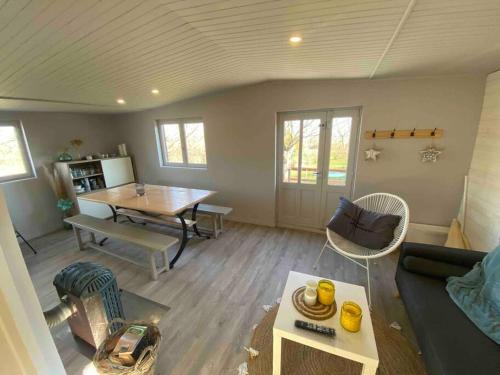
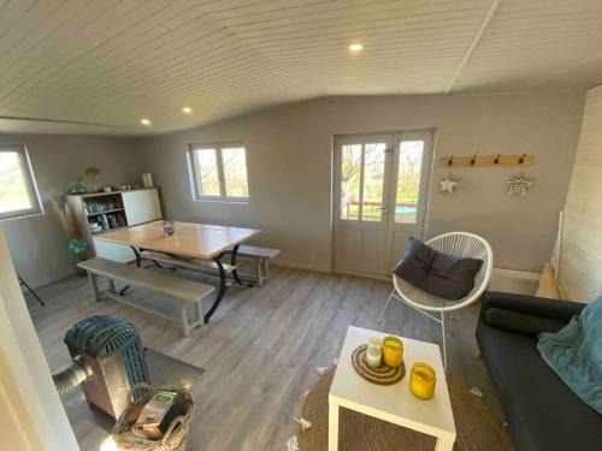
- remote control (314, 327)
